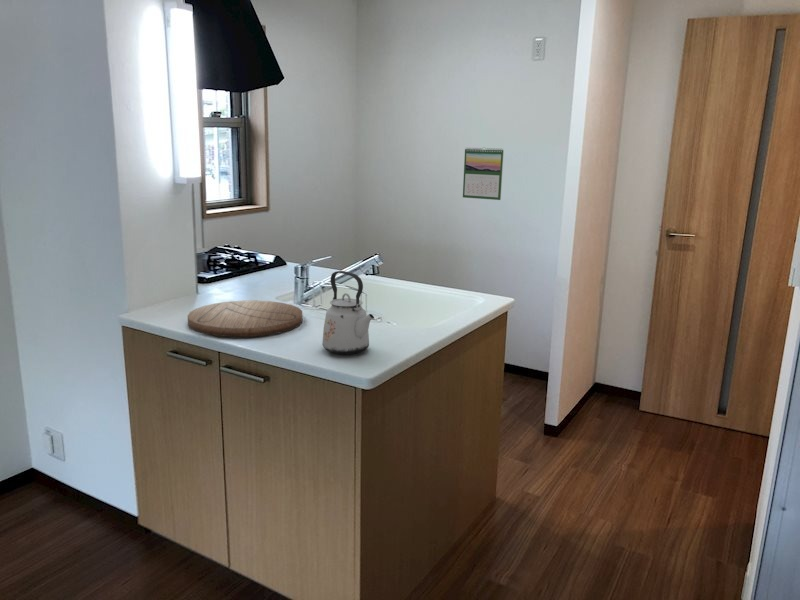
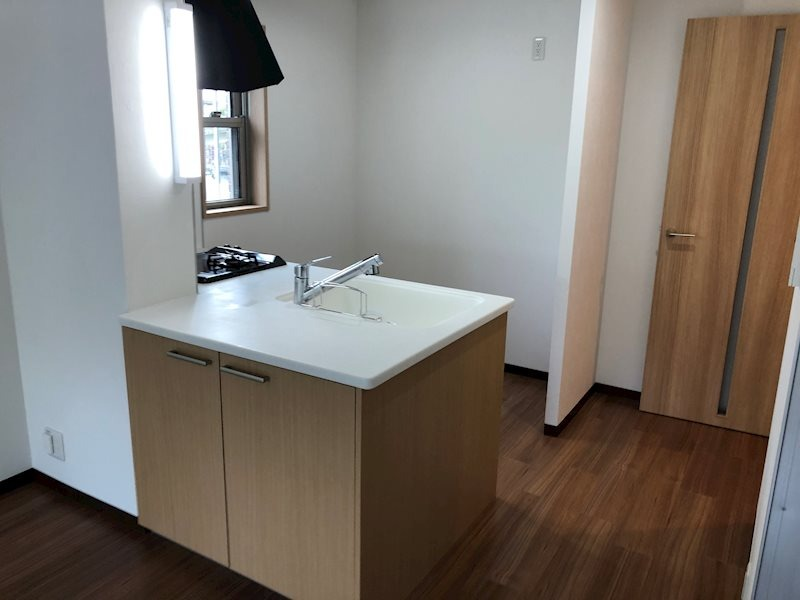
- calendar (482, 173)
- cutting board (246, 317)
- kettle (351, 313)
